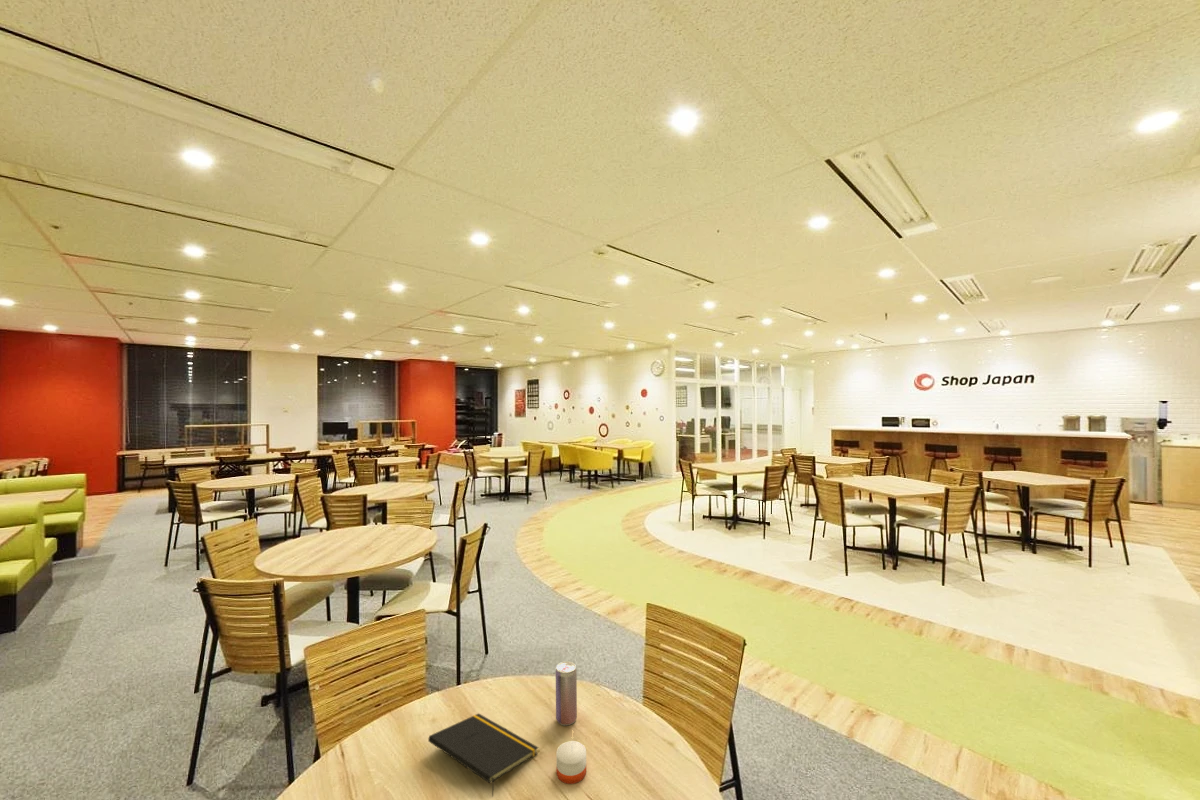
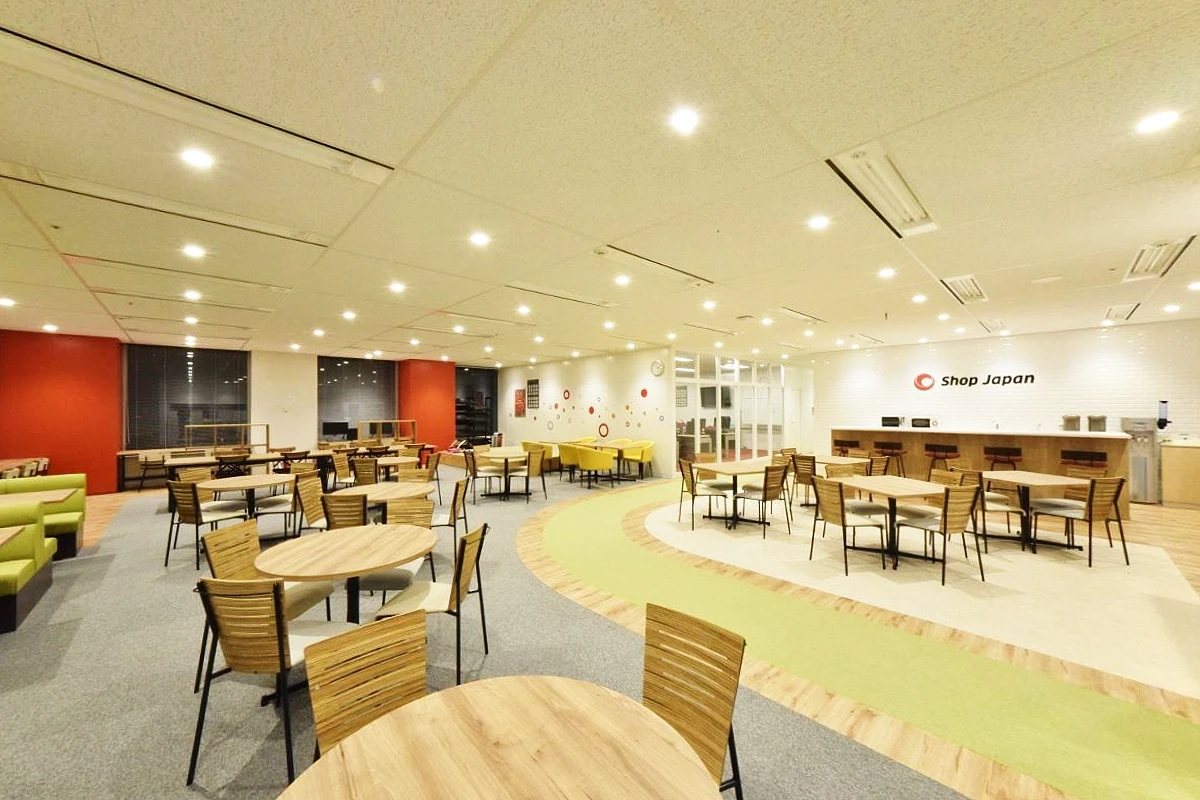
- candle (571, 750)
- notepad (483, 744)
- beverage can (566, 693)
